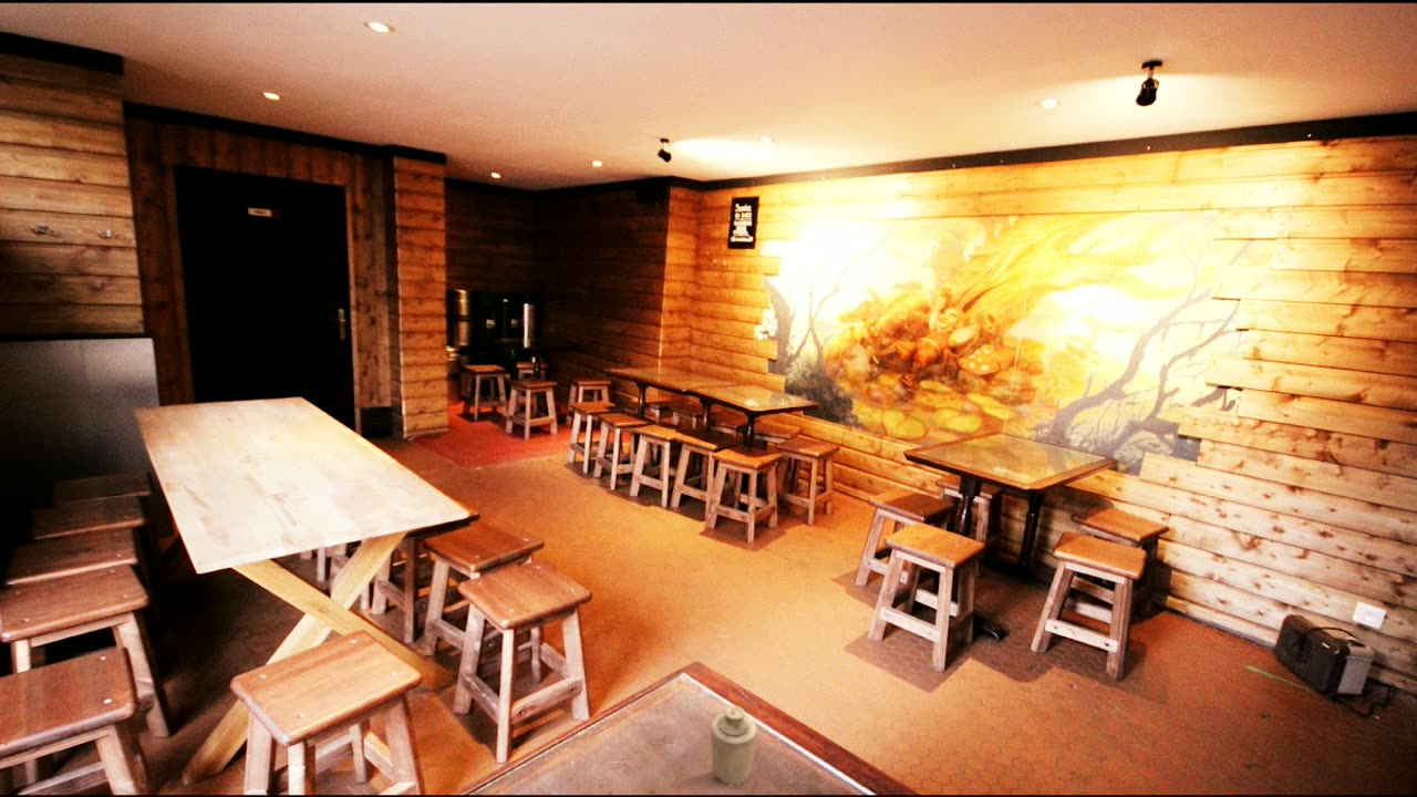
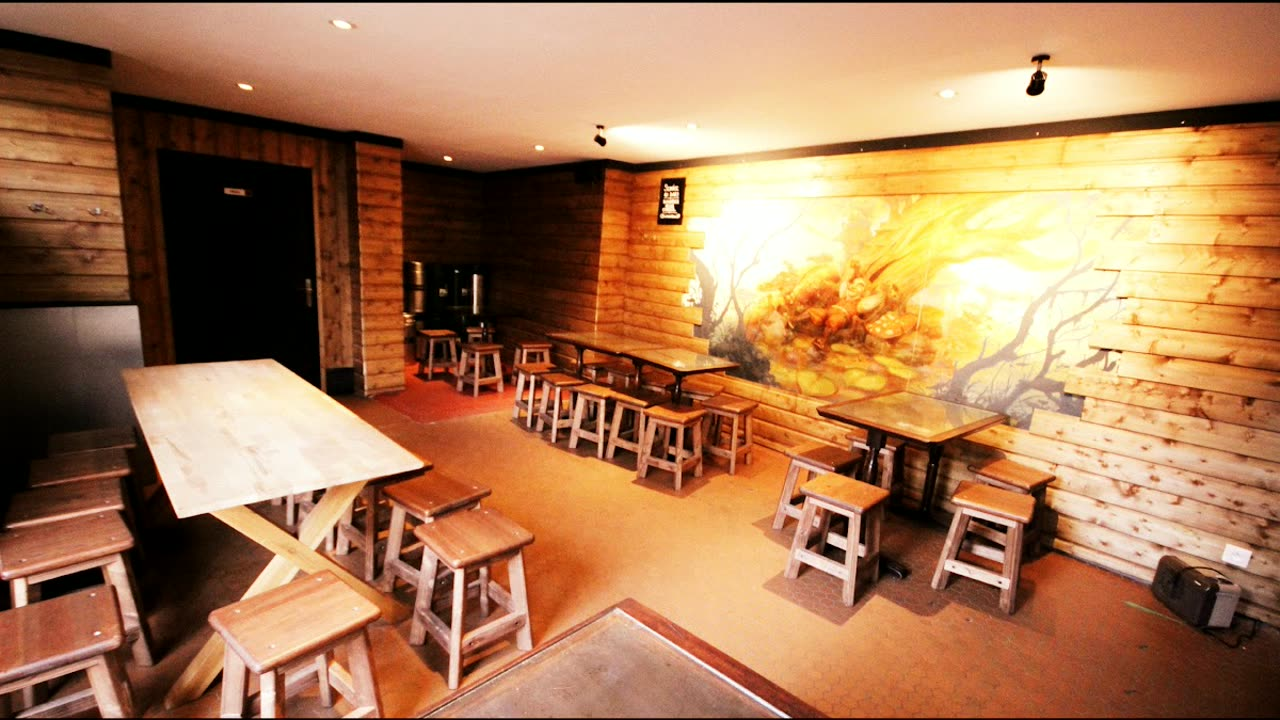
- vase (732, 744)
